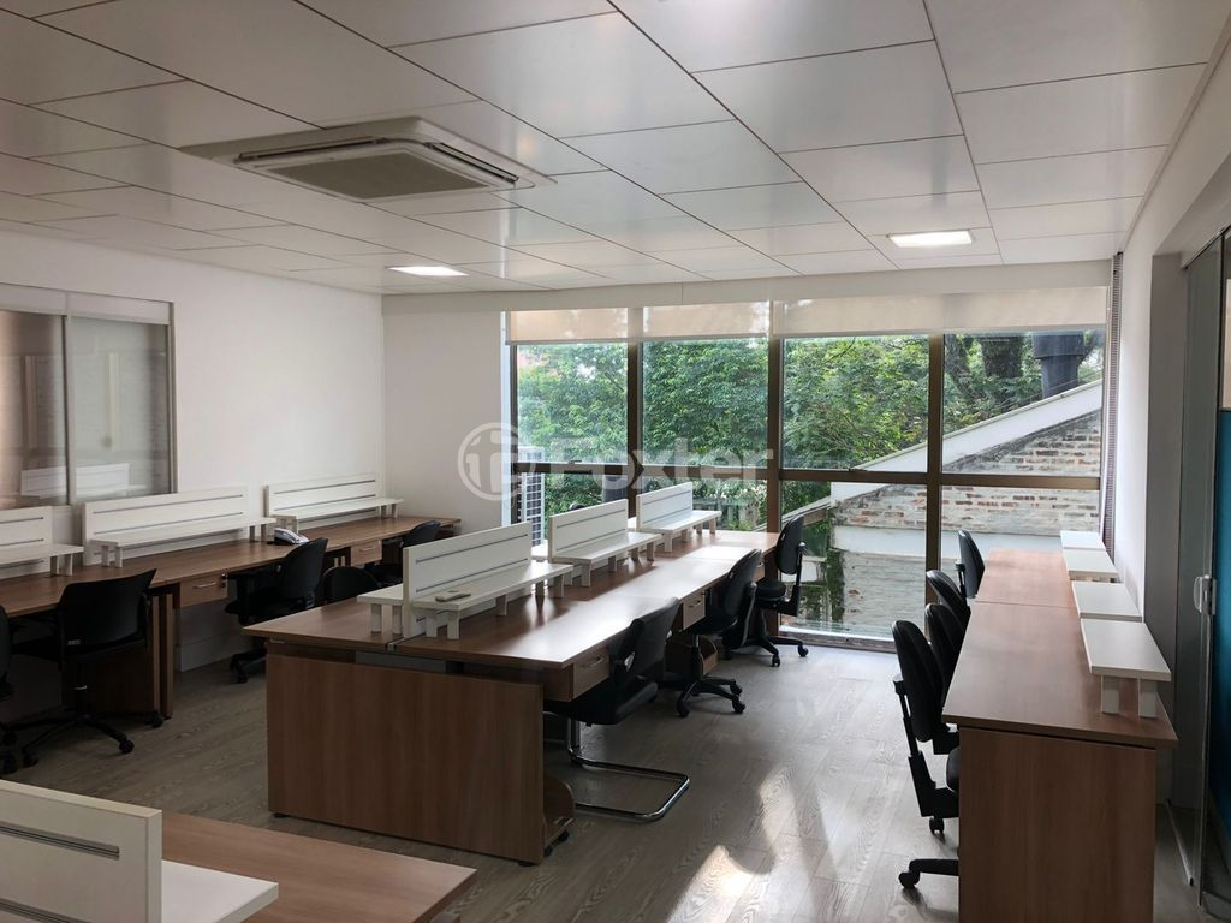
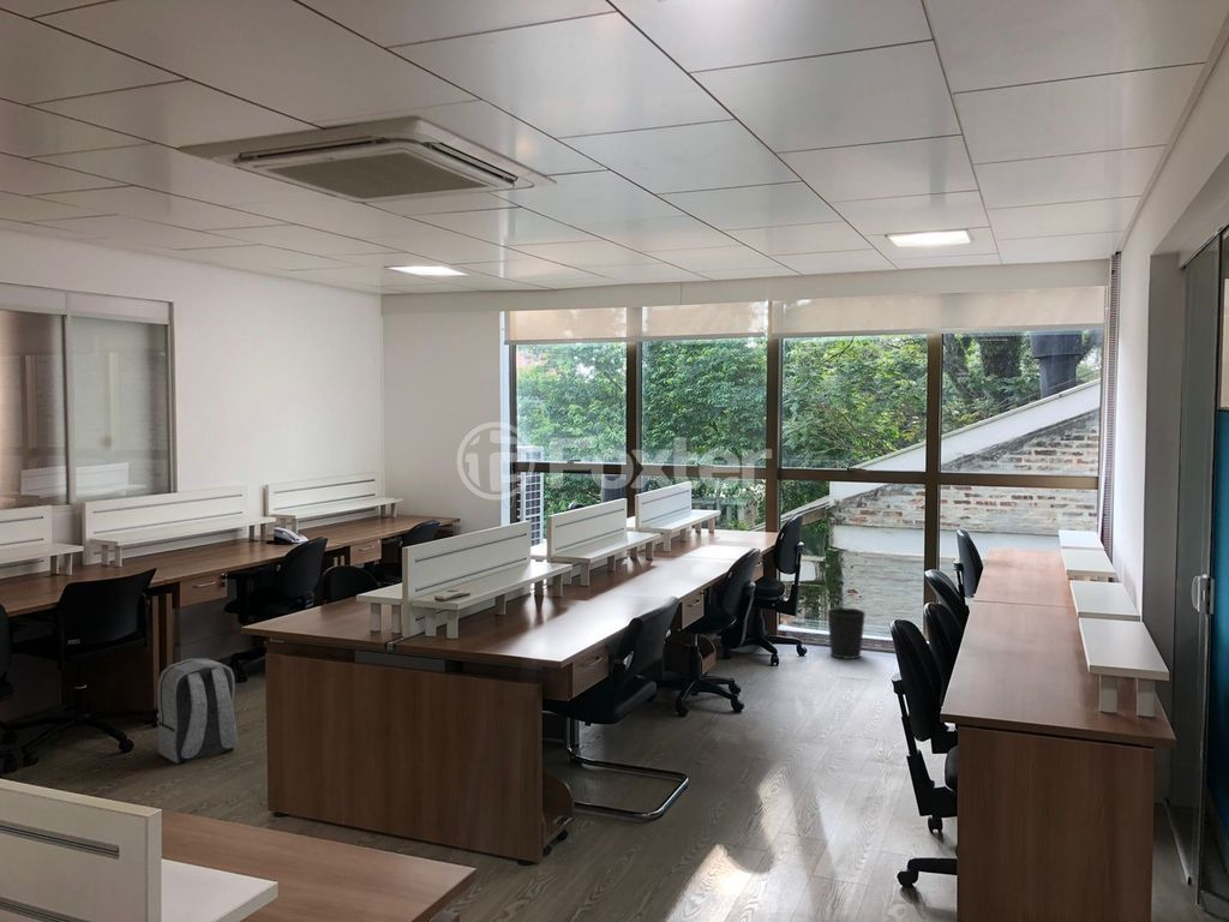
+ backpack (198, 707)
+ wastebasket (845, 633)
